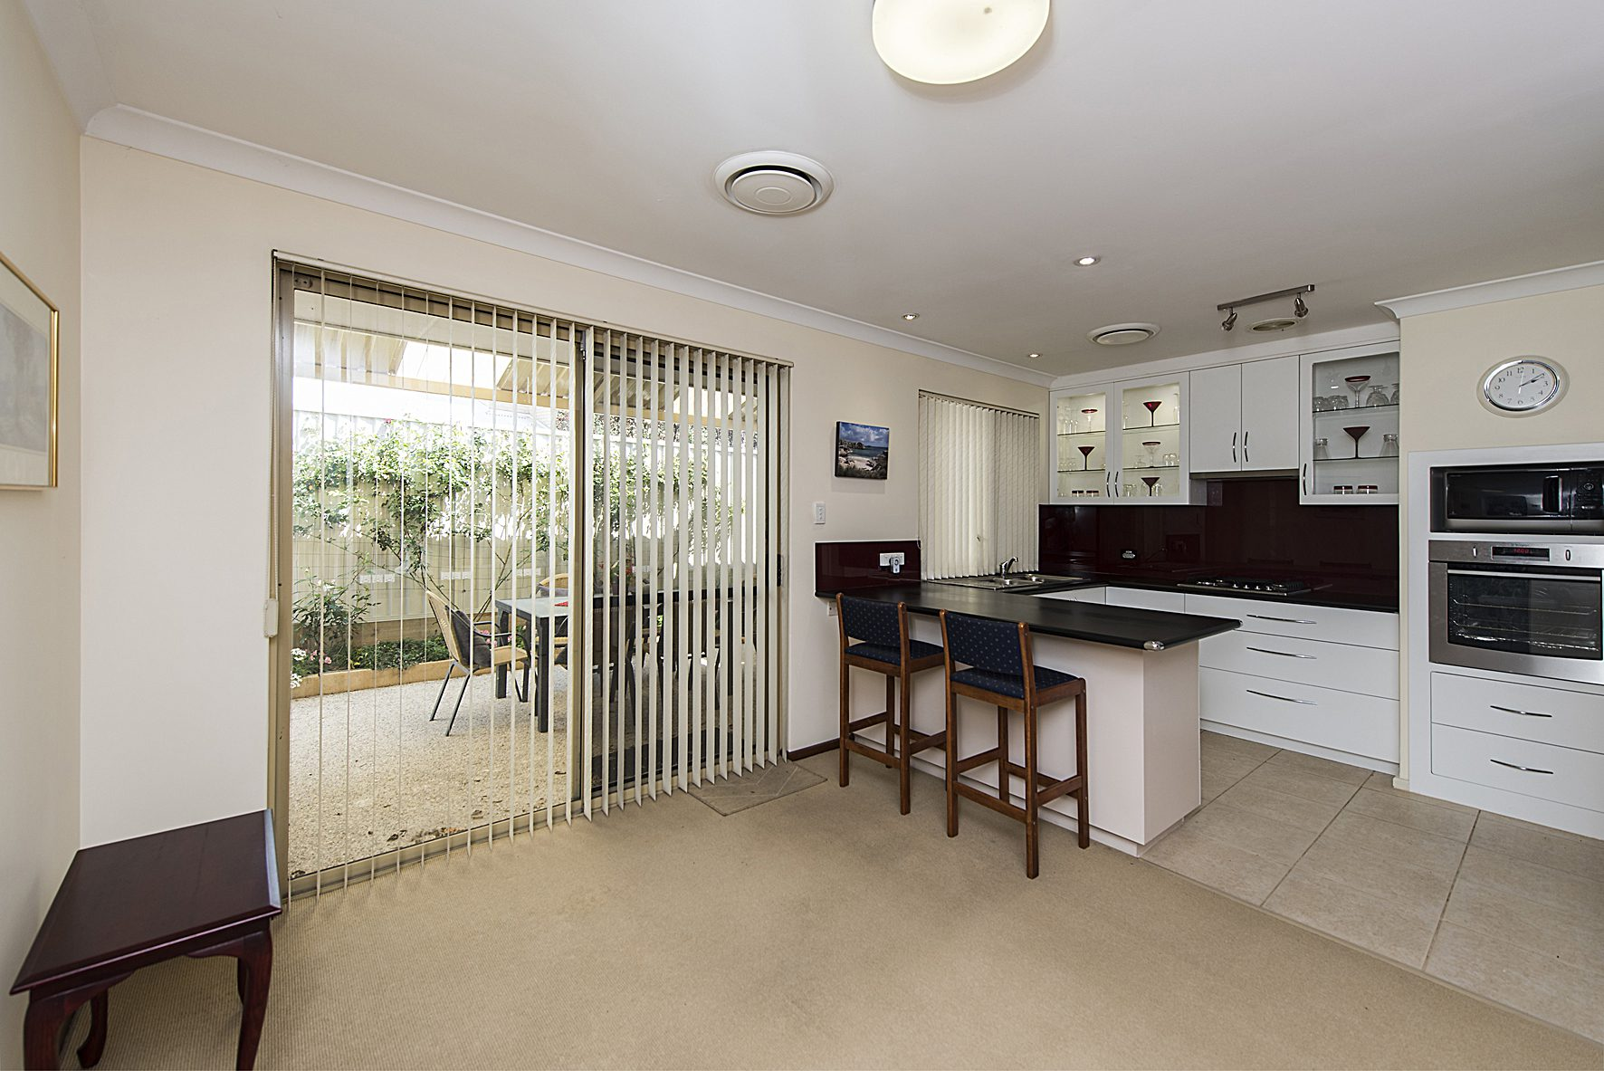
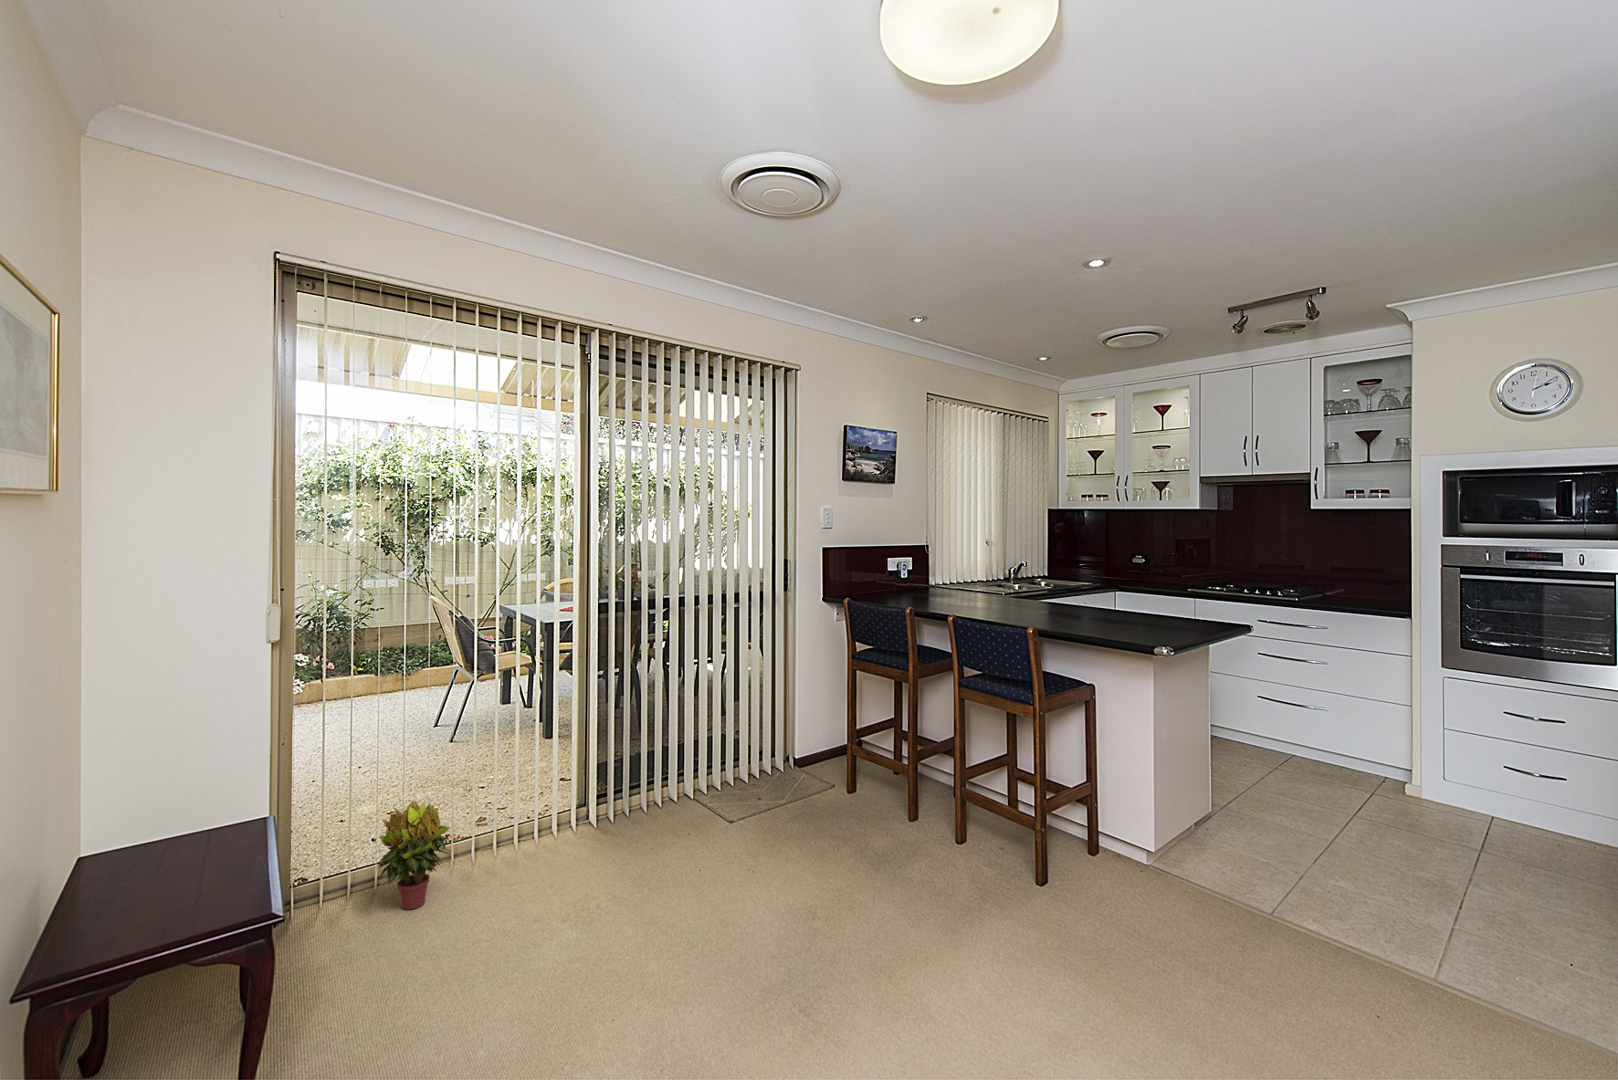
+ potted plant (416, 852)
